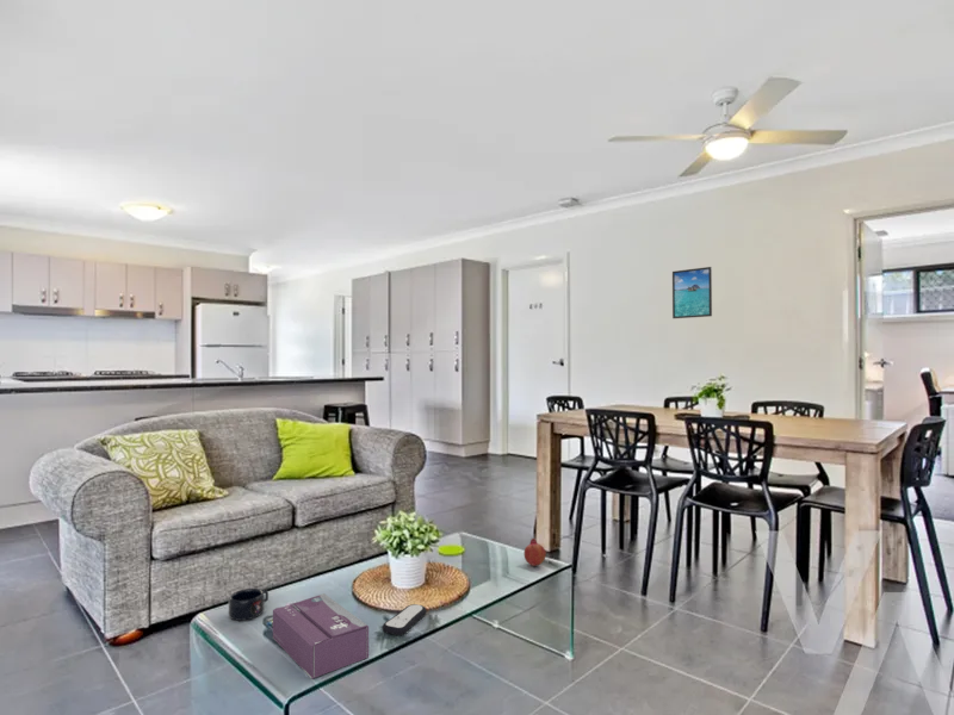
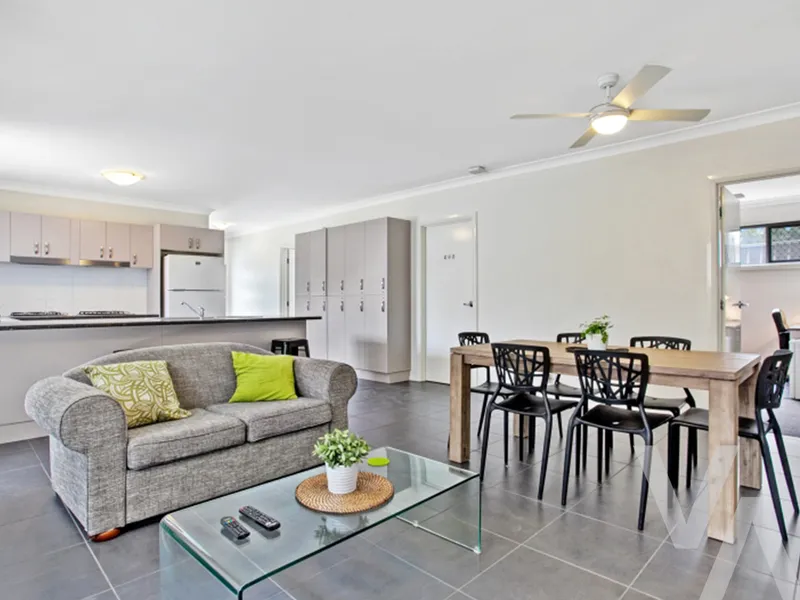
- tissue box (318, 632)
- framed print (692, 293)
- fruit (534, 552)
- mug (249, 603)
- remote control (405, 618)
